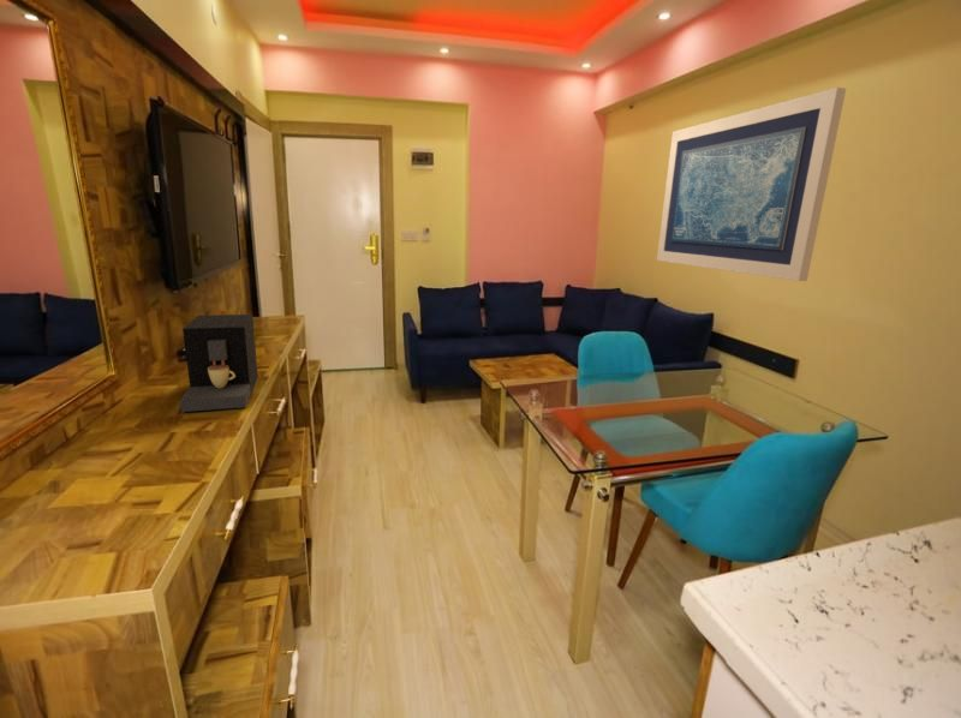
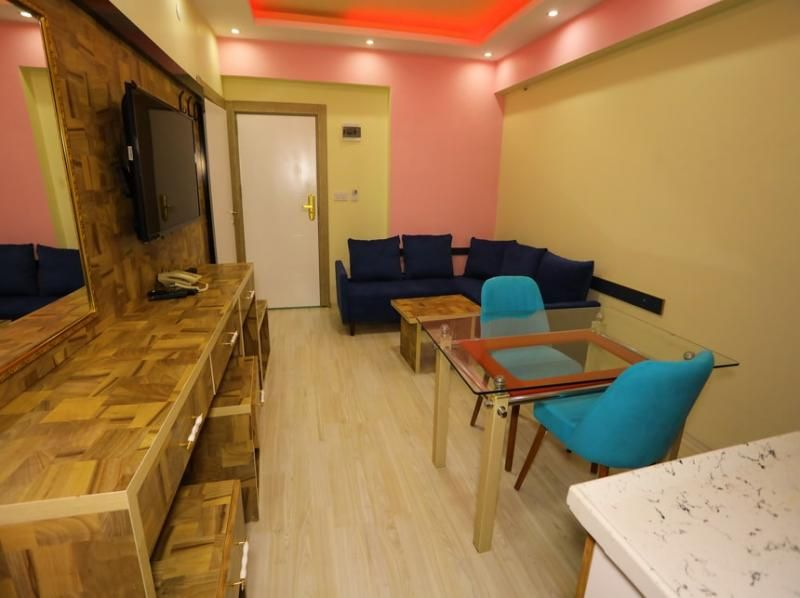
- wall art (729, 195)
- coffee maker (220, 359)
